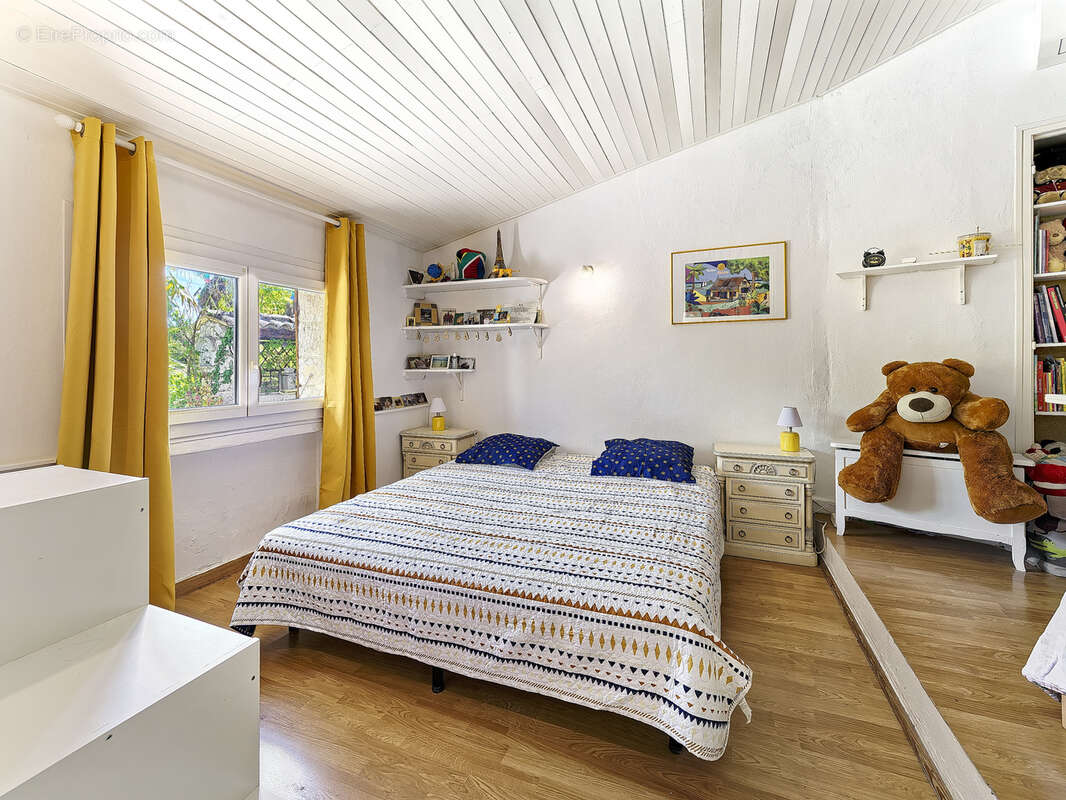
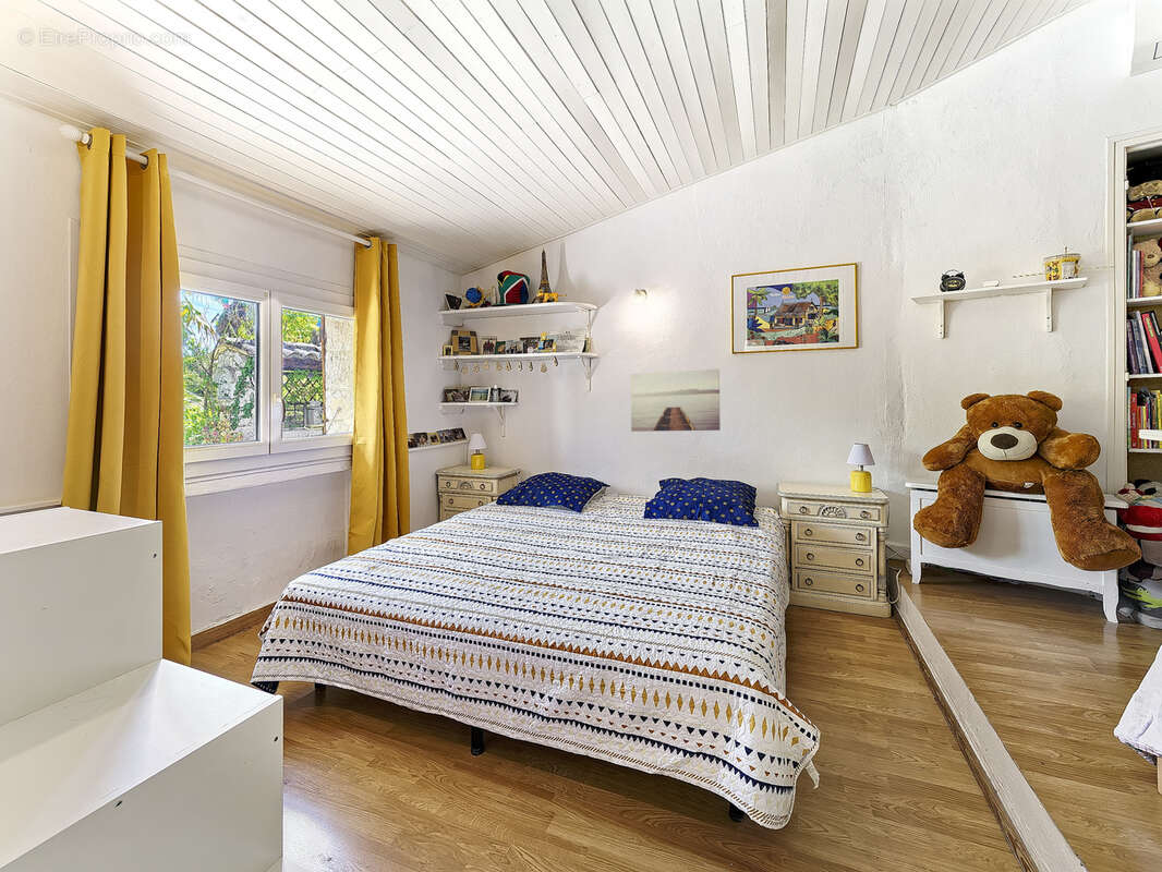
+ wall art (674, 401)
